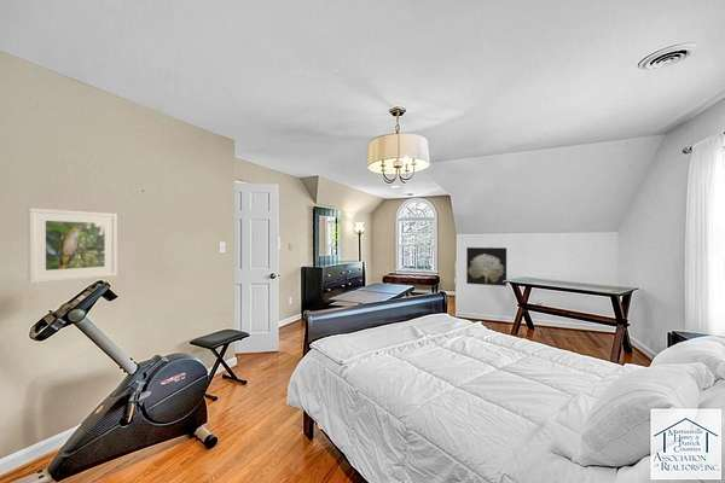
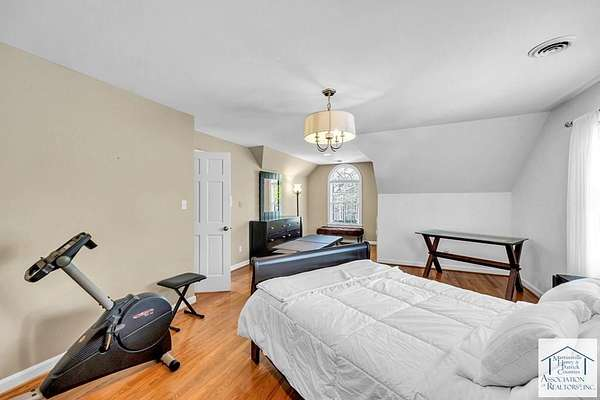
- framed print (76, 245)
- wall art (486, 266)
